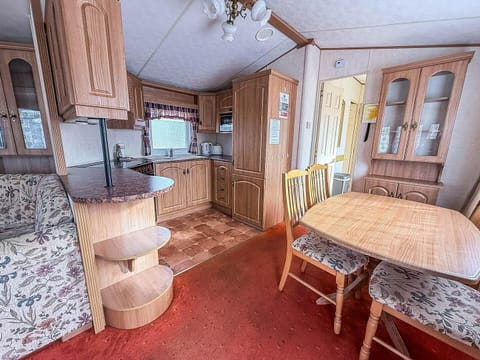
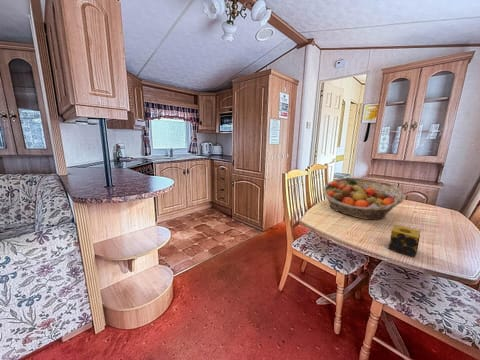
+ fruit basket (358, 196)
+ candle (404, 240)
